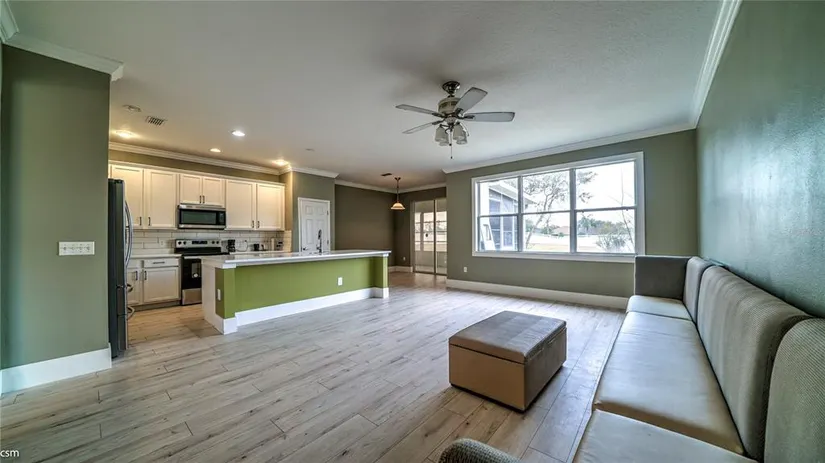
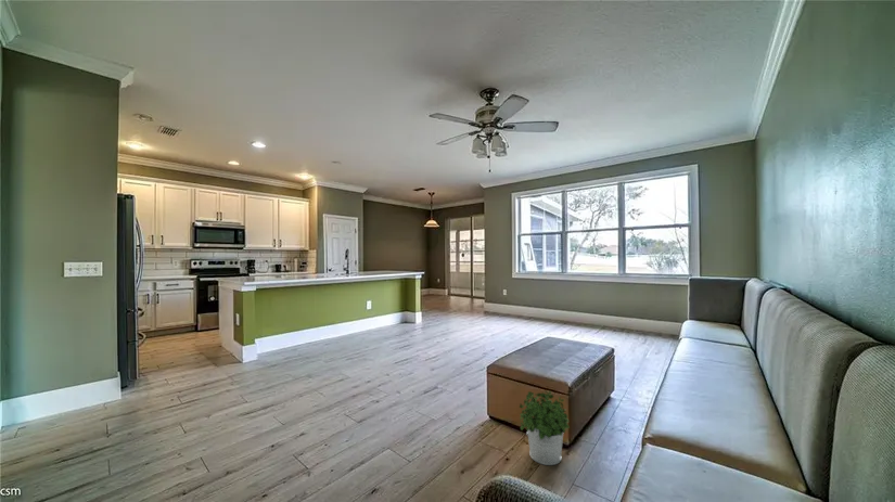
+ potted plant (541, 424)
